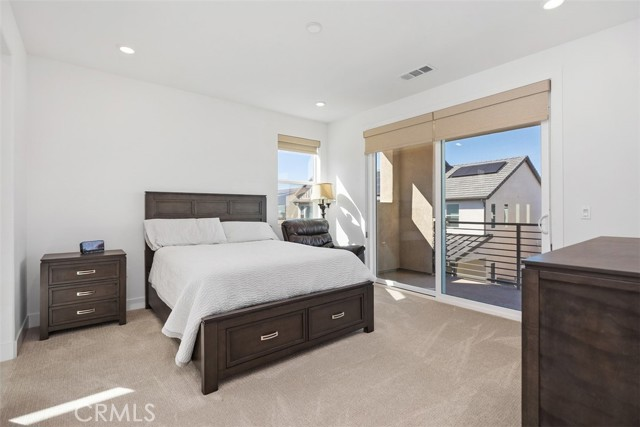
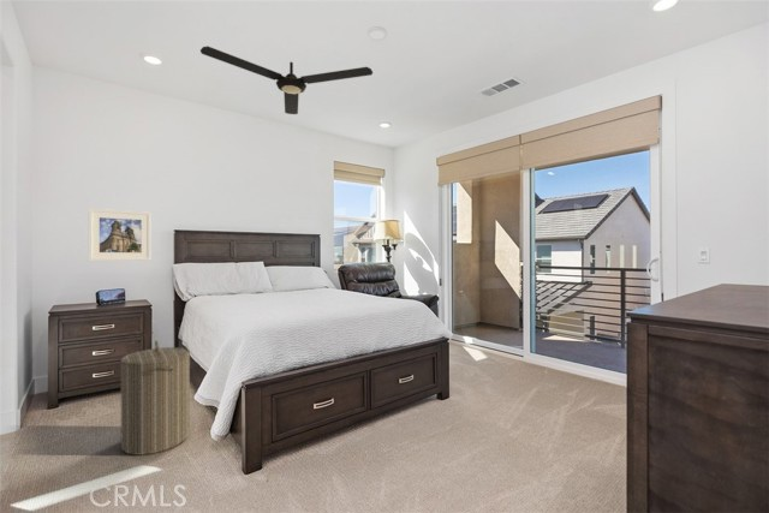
+ laundry hamper (156, 389)
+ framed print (120, 235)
+ ceiling fan (291, 84)
